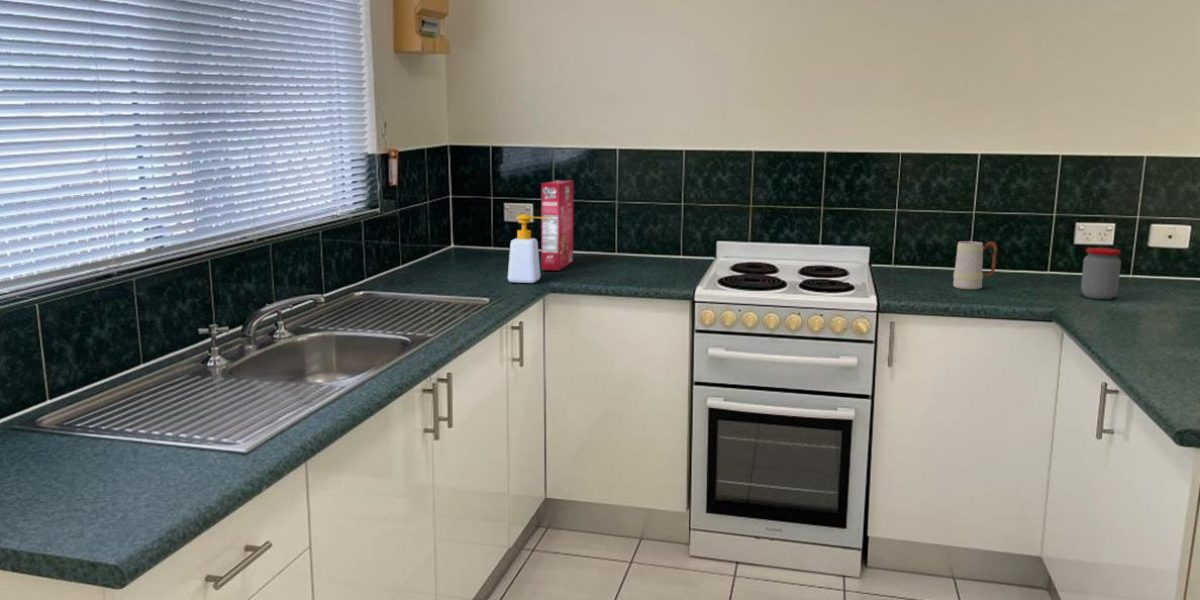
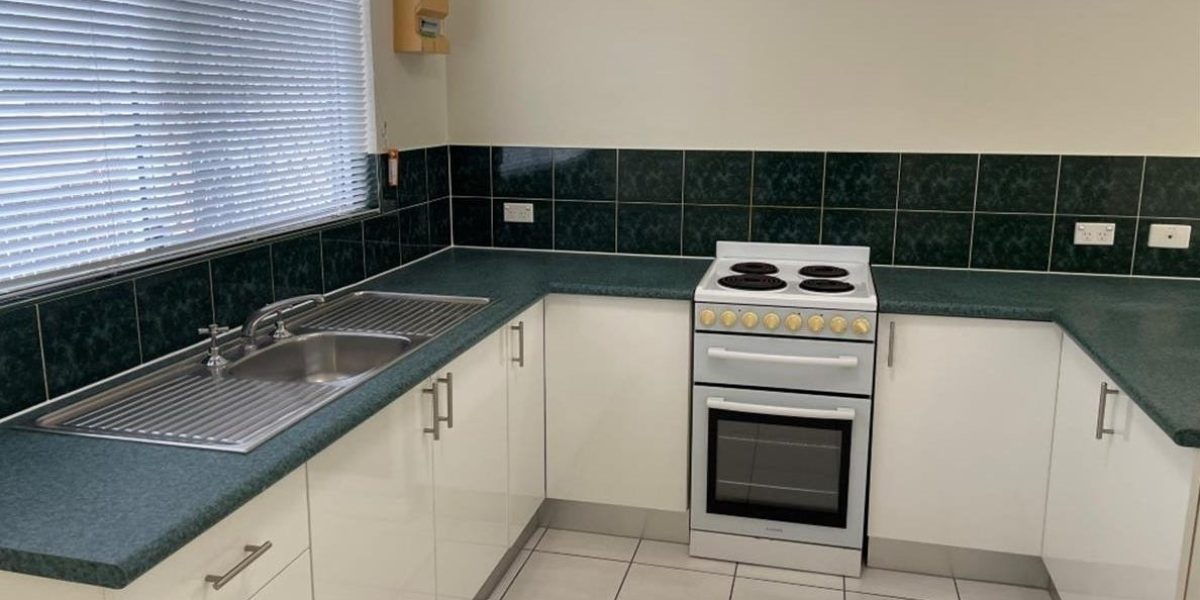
- jar (1100, 273)
- cereal box (557, 224)
- mug (975, 264)
- soap bottle (530, 248)
